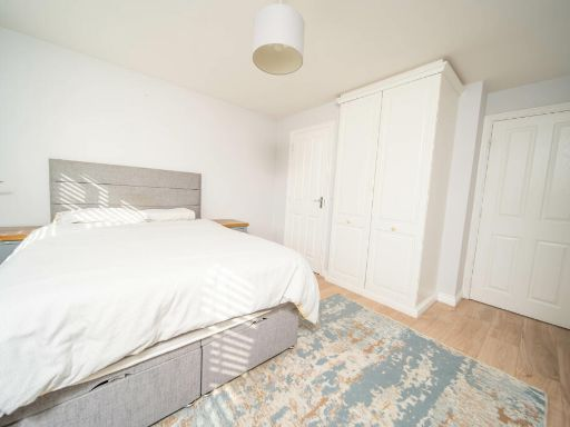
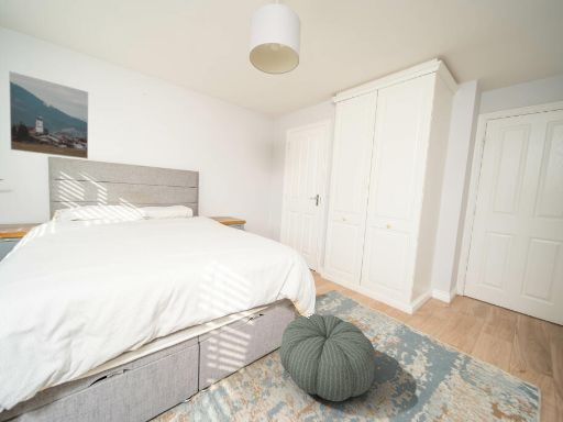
+ pouf (327, 349)
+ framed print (52, 119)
